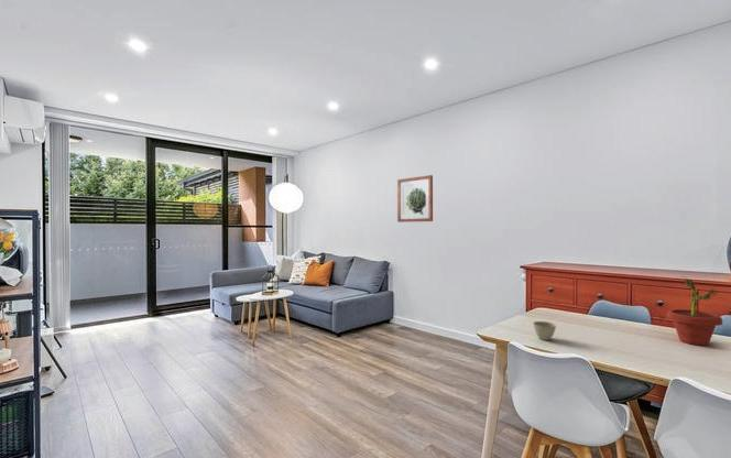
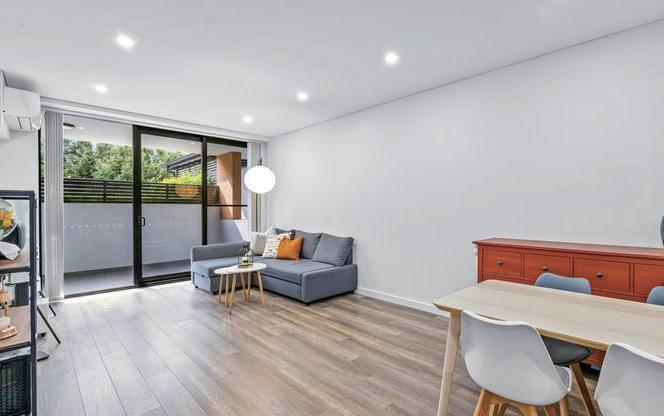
- flower pot (544, 330)
- wall art (414, 199)
- potted plant (694, 308)
